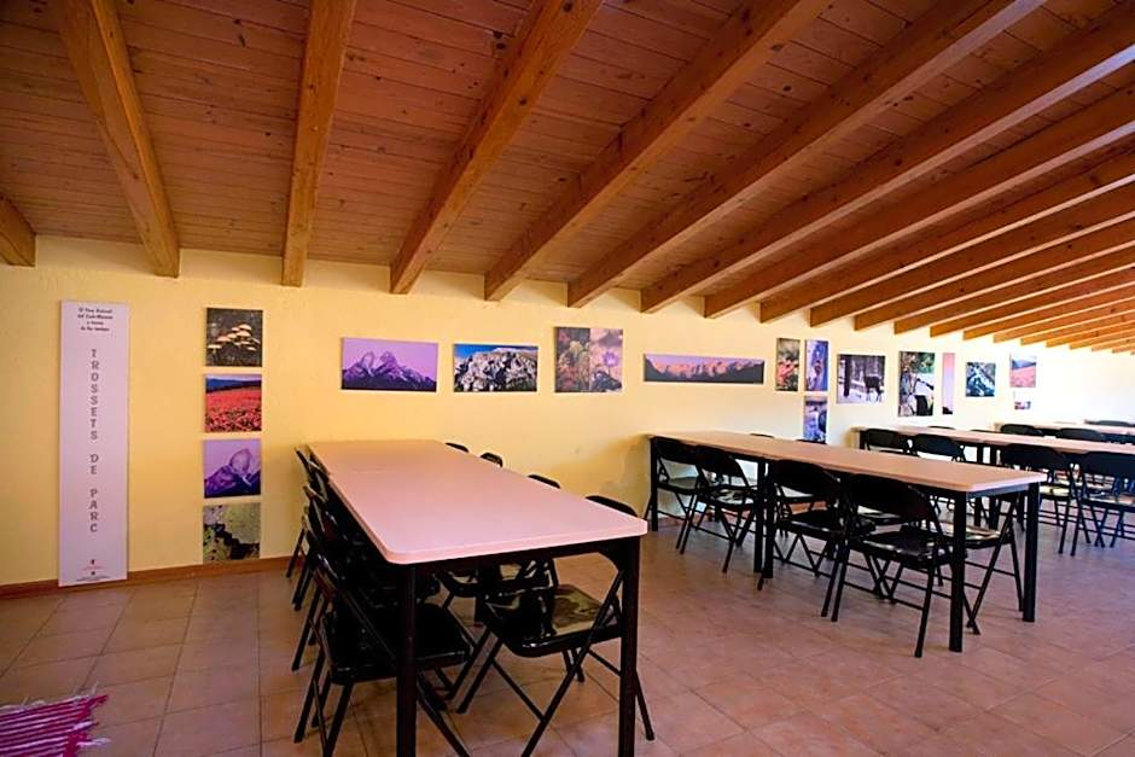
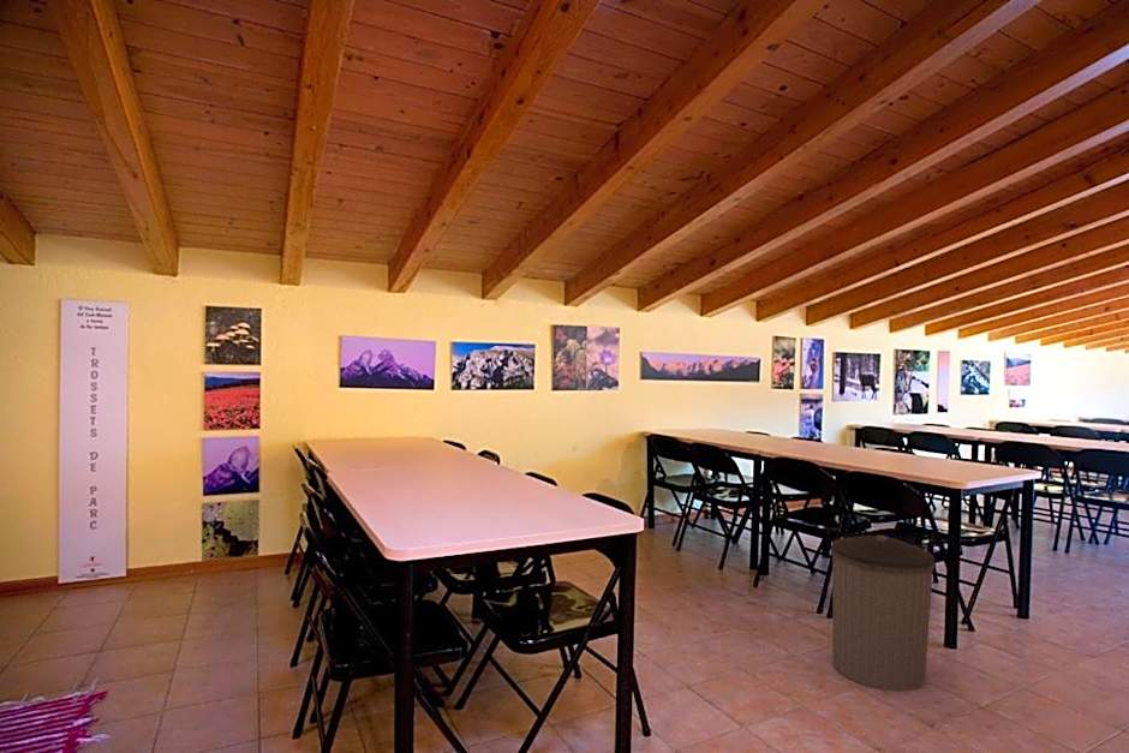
+ trash can (879, 603)
